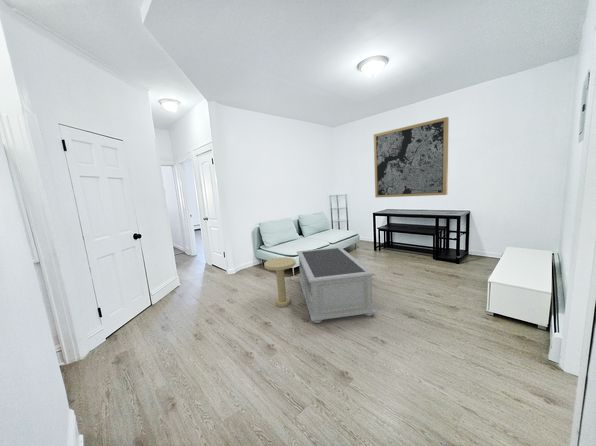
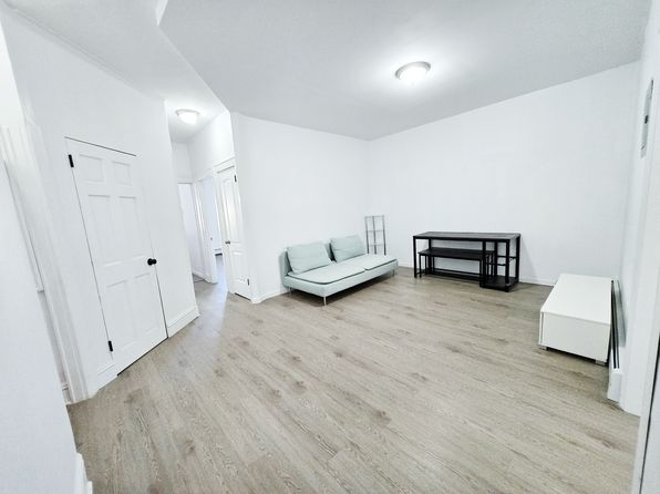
- side table (281, 282)
- coffee table (329, 277)
- wall art (407, 162)
